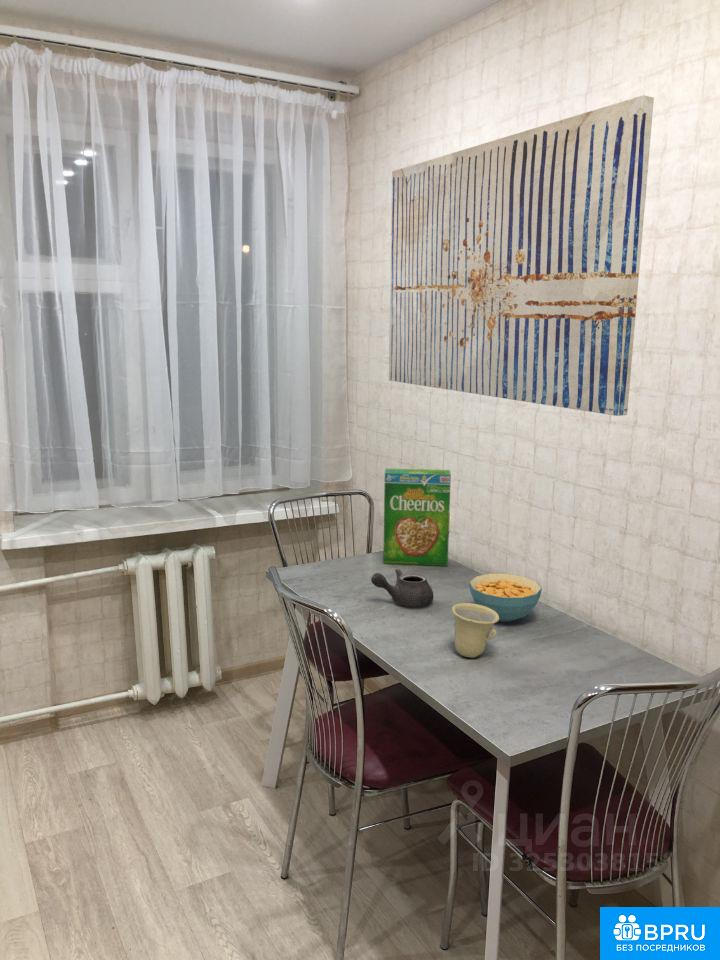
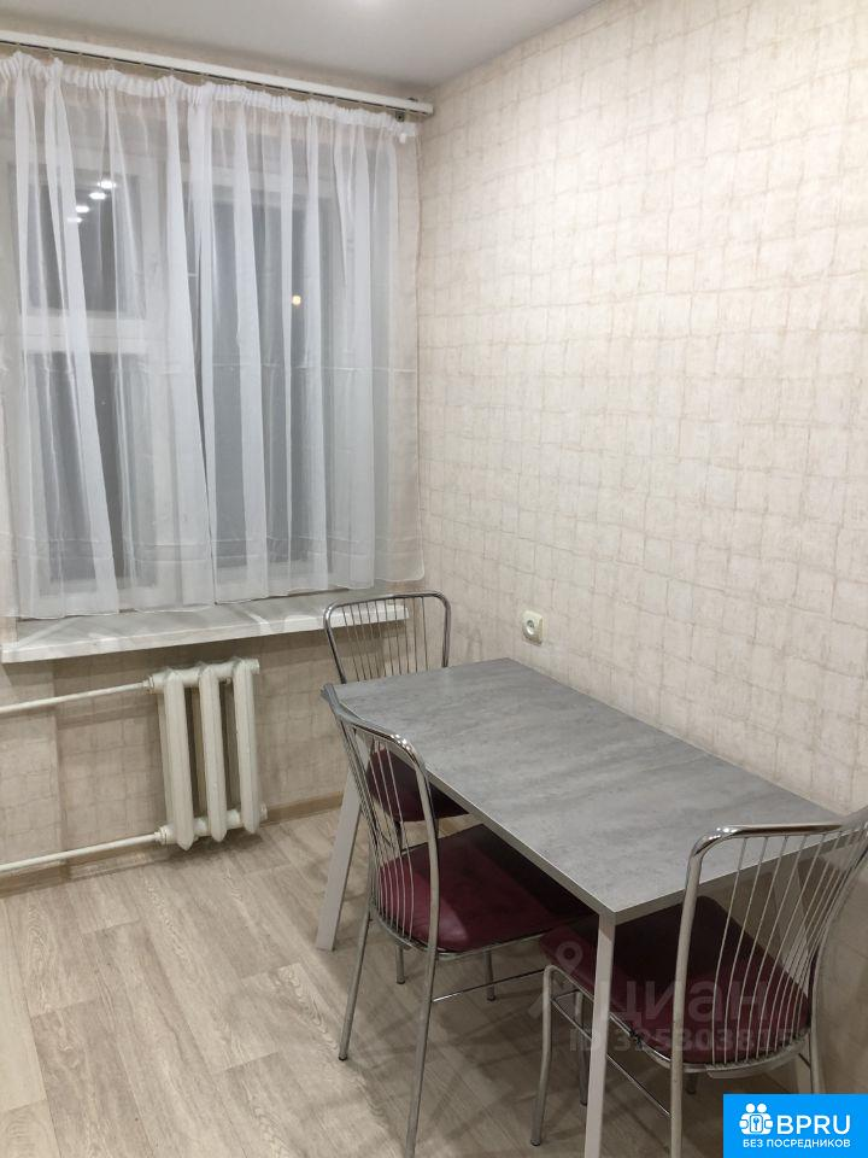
- wall art (489, 272)
- teapot (400, 585)
- cup (474, 631)
- cereal bowl (504, 601)
- cereal box (416, 517)
